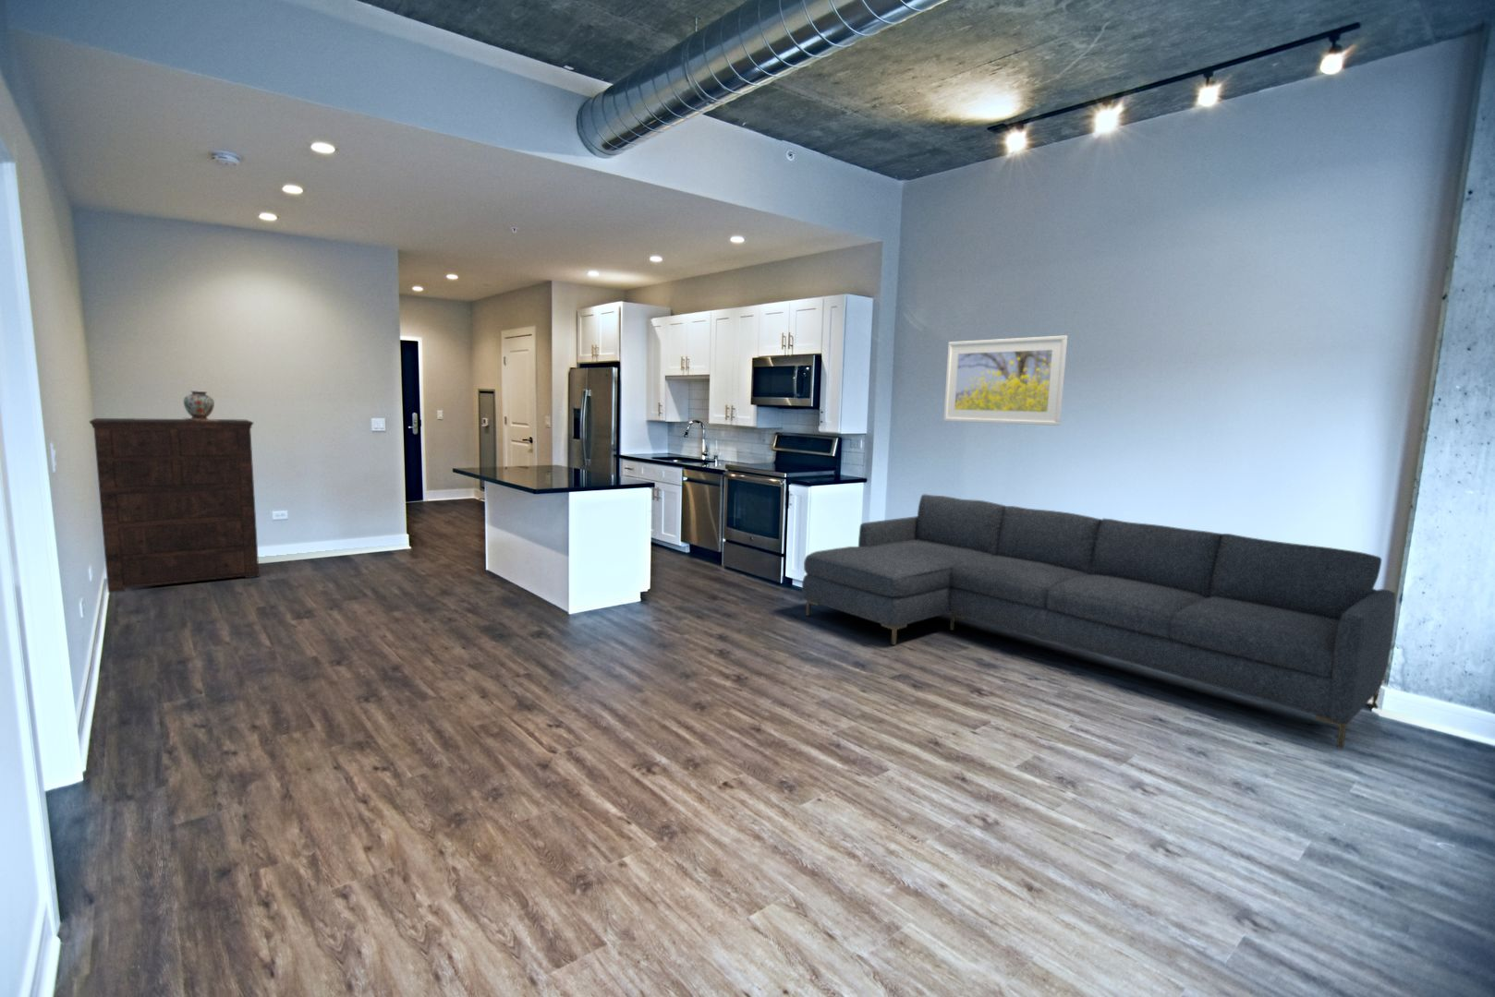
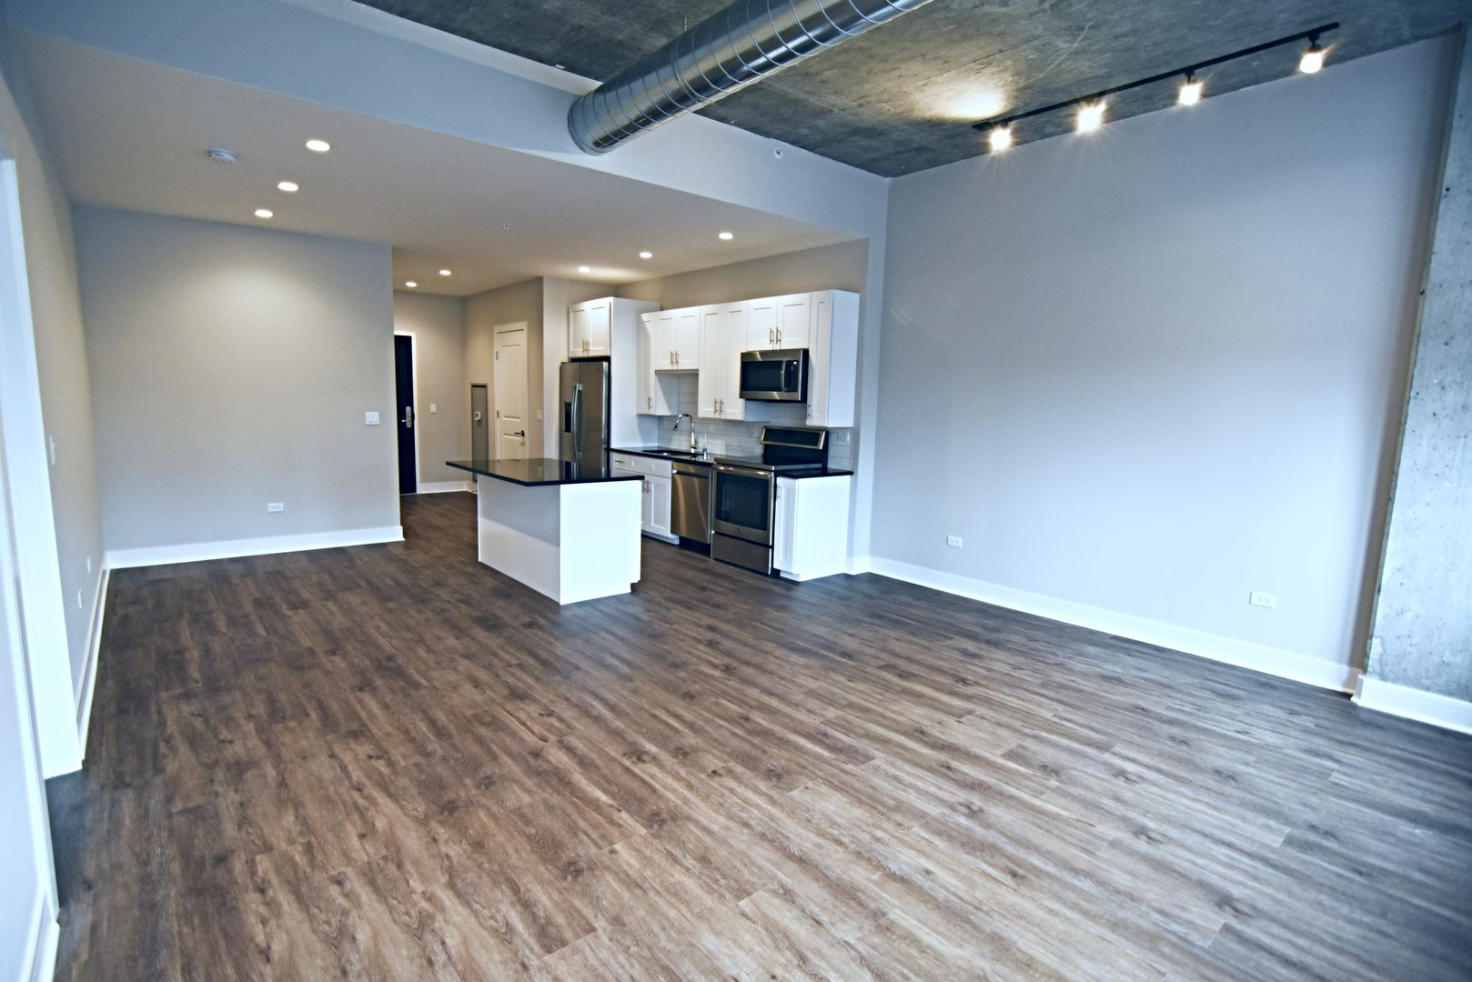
- sofa (1052, 589)
- dresser (180, 500)
- decorative vase (198, 405)
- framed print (1001, 382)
